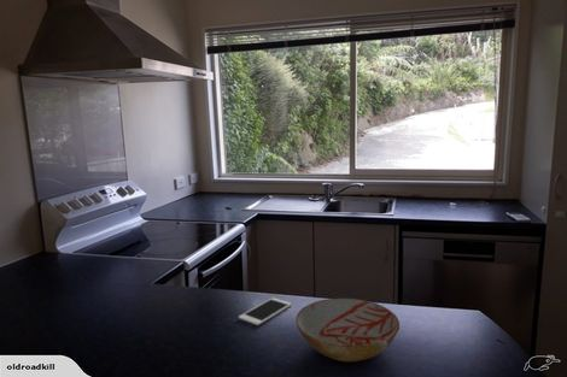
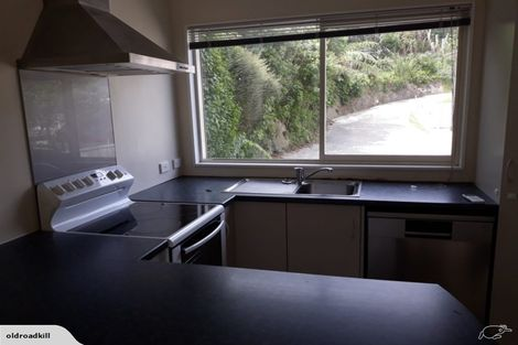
- cell phone (265, 310)
- bowl (346, 334)
